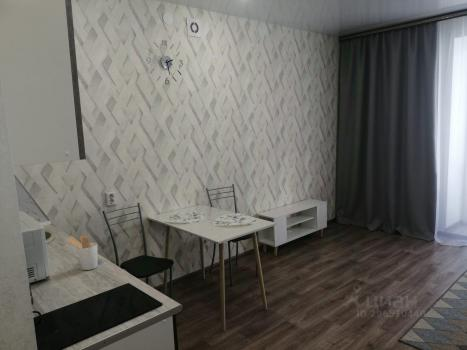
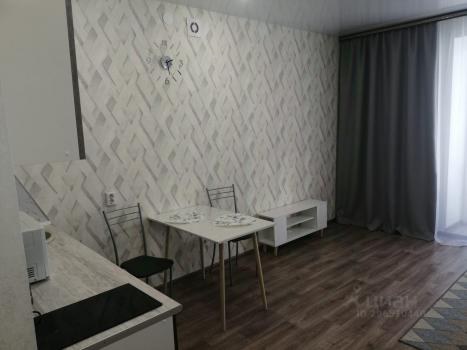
- utensil holder (82, 251)
